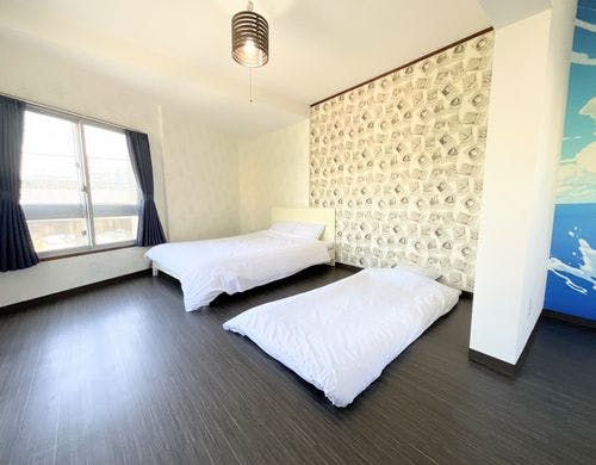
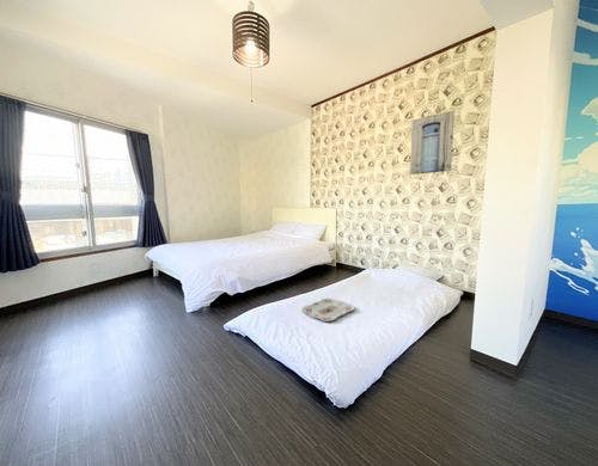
+ serving tray (328, 308)
+ wall art (431, 145)
